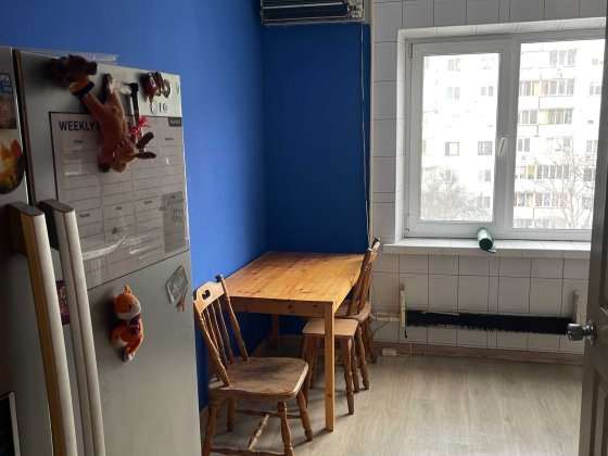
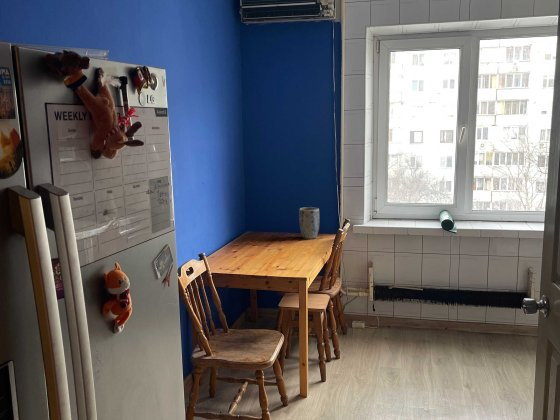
+ plant pot (309, 223)
